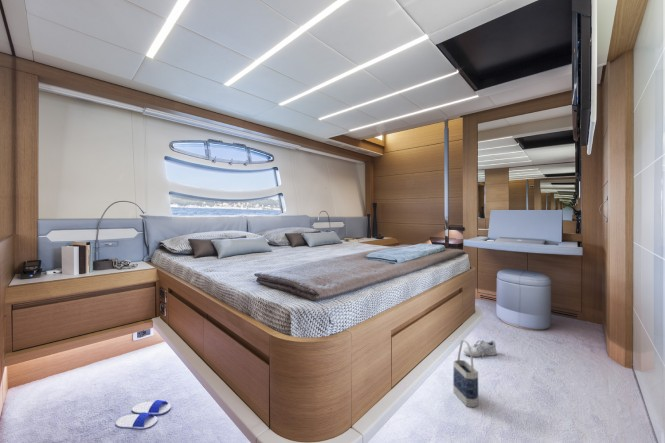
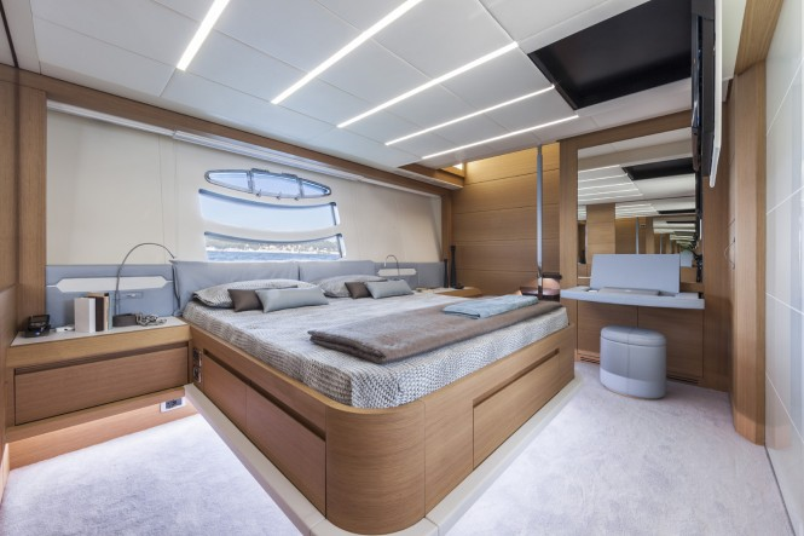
- bag (465, 369)
- shoe (480, 347)
- flip-flop (144, 411)
